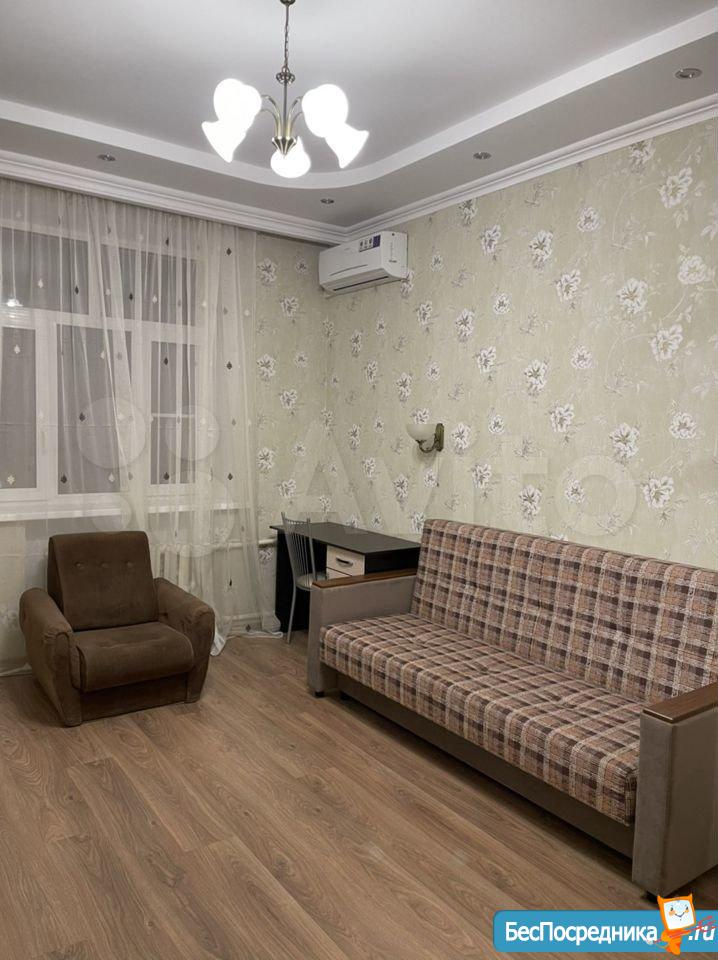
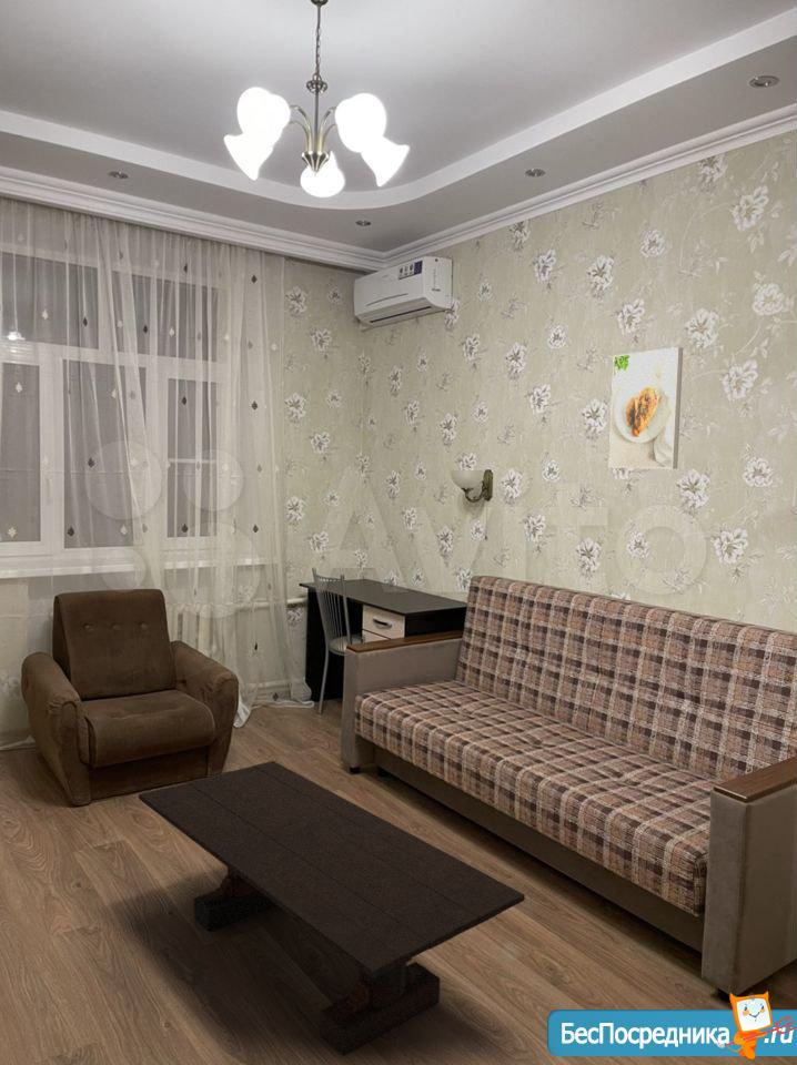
+ coffee table (307, 897)
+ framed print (644, 409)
